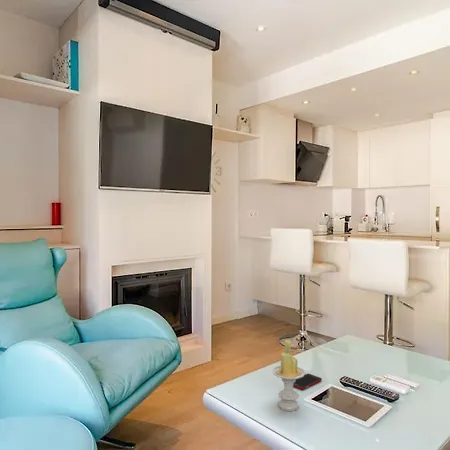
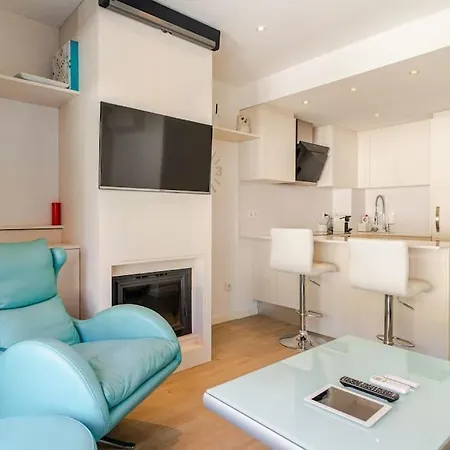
- cell phone (305, 381)
- candle (288, 373)
